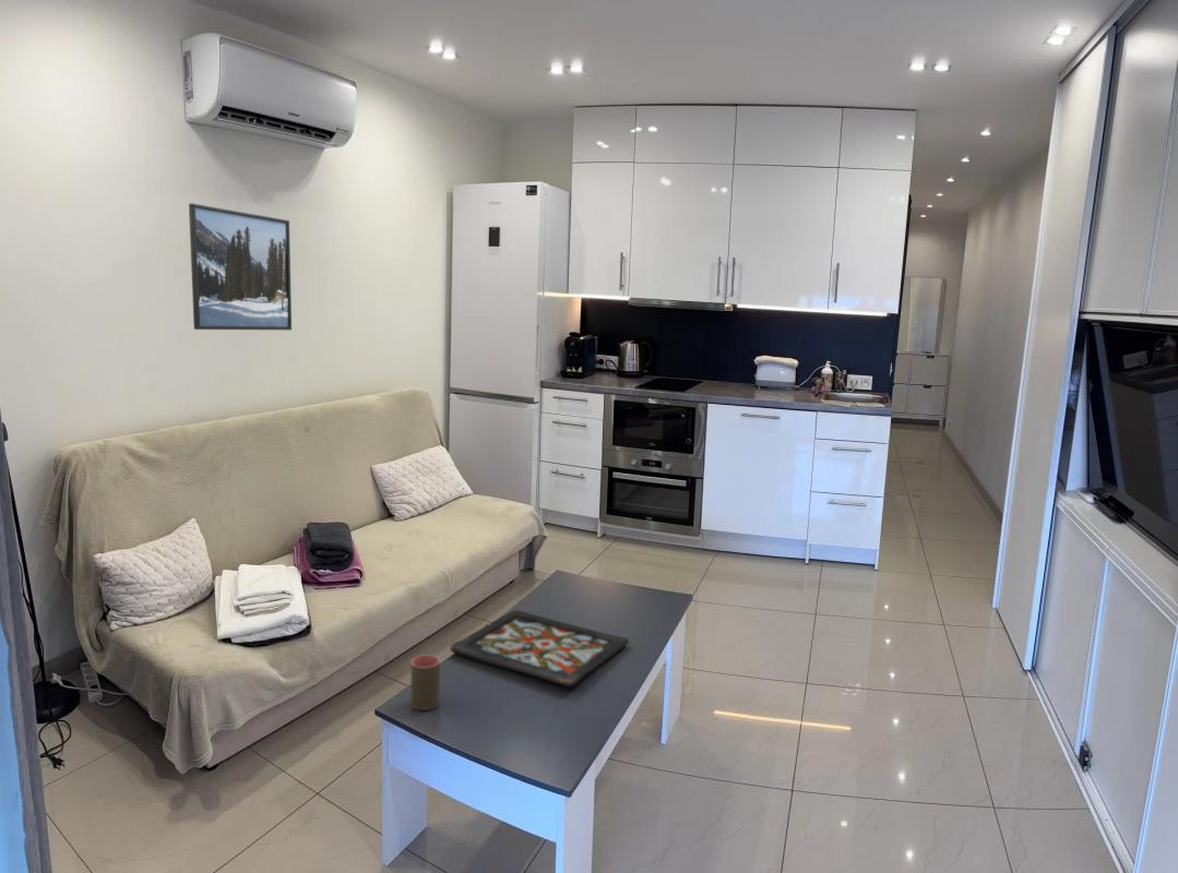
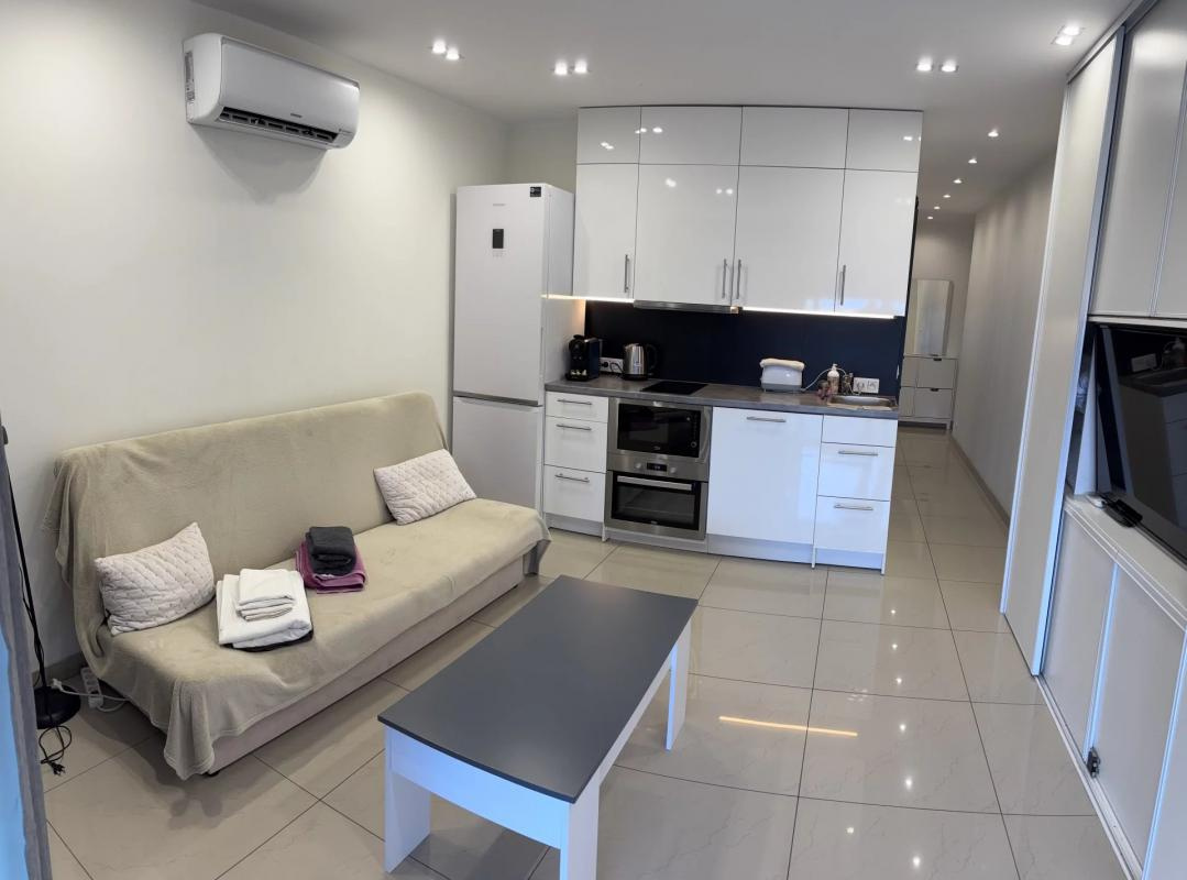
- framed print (243, 272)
- decorative tray (540, 645)
- cup (425, 682)
